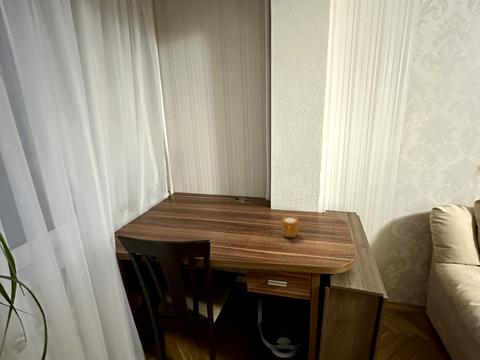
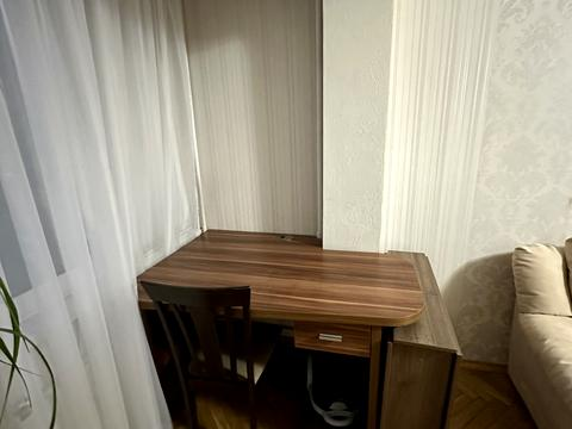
- mug (289, 228)
